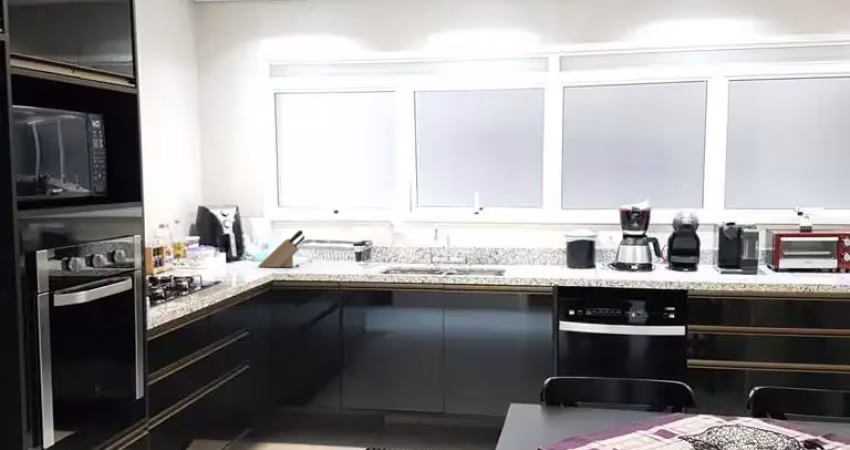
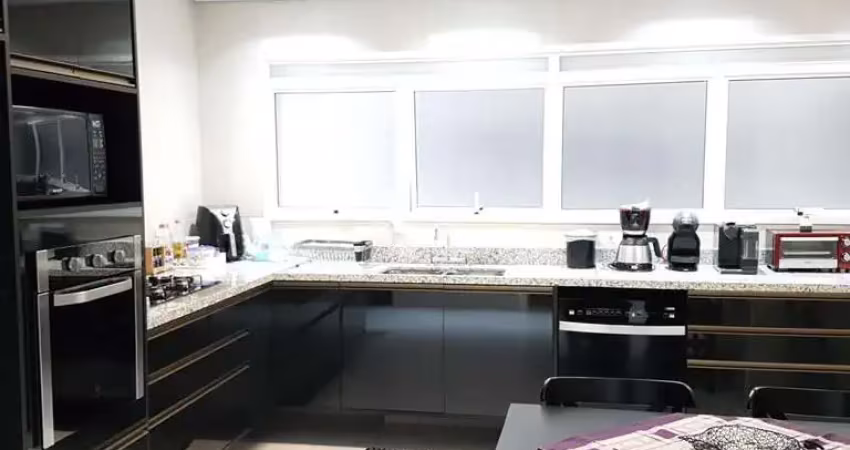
- knife block (282, 248)
